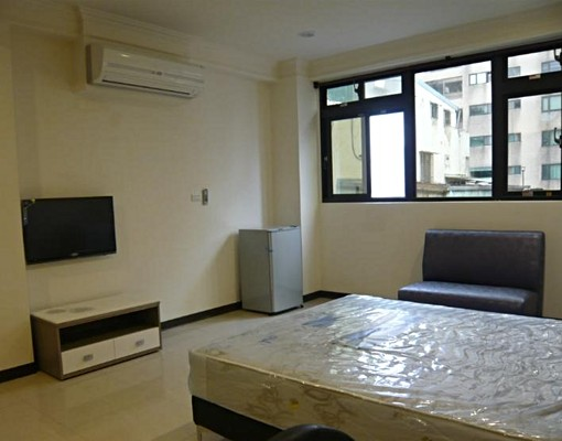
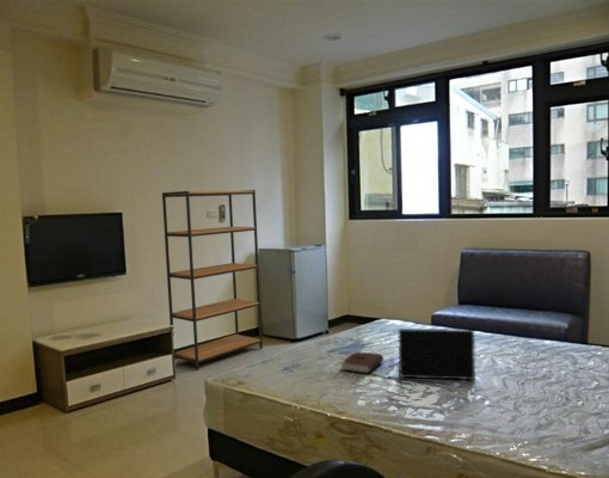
+ bookshelf (214, 274)
+ book (362, 361)
+ laptop (435, 347)
